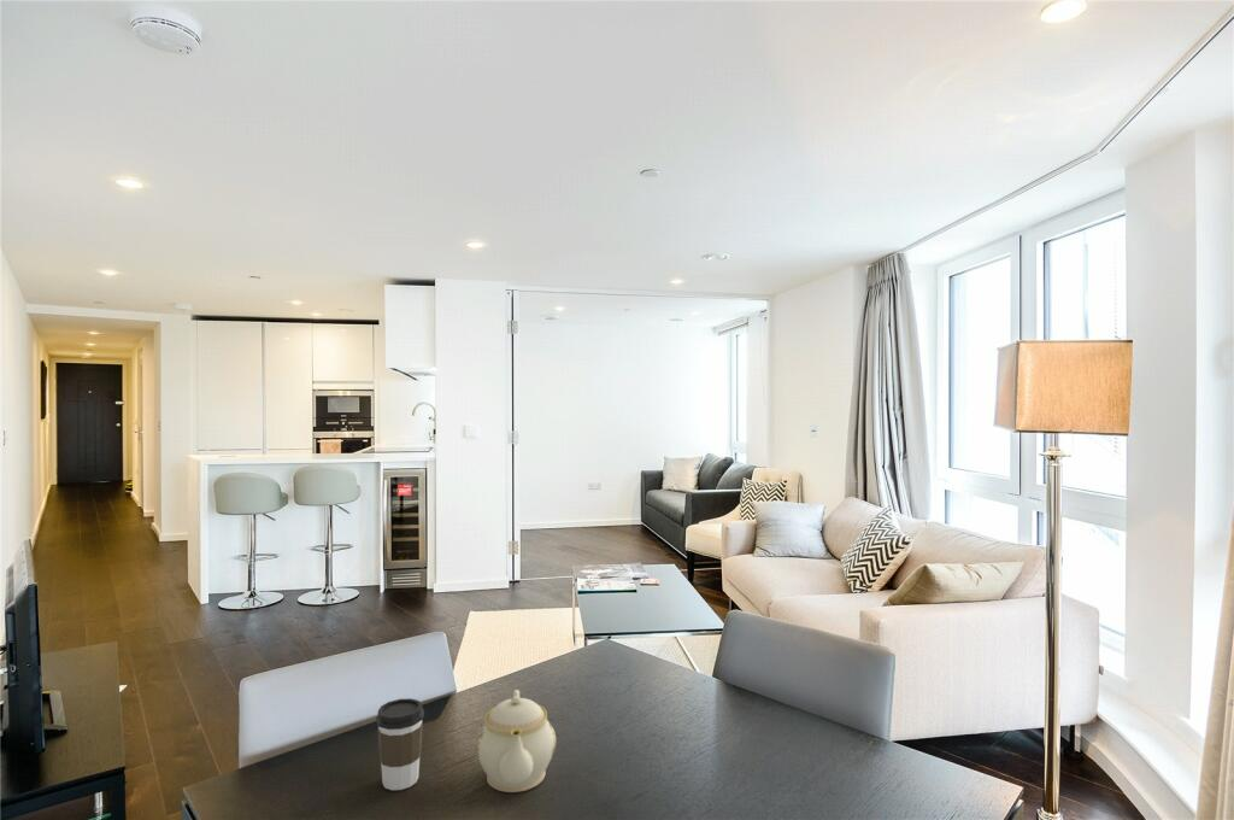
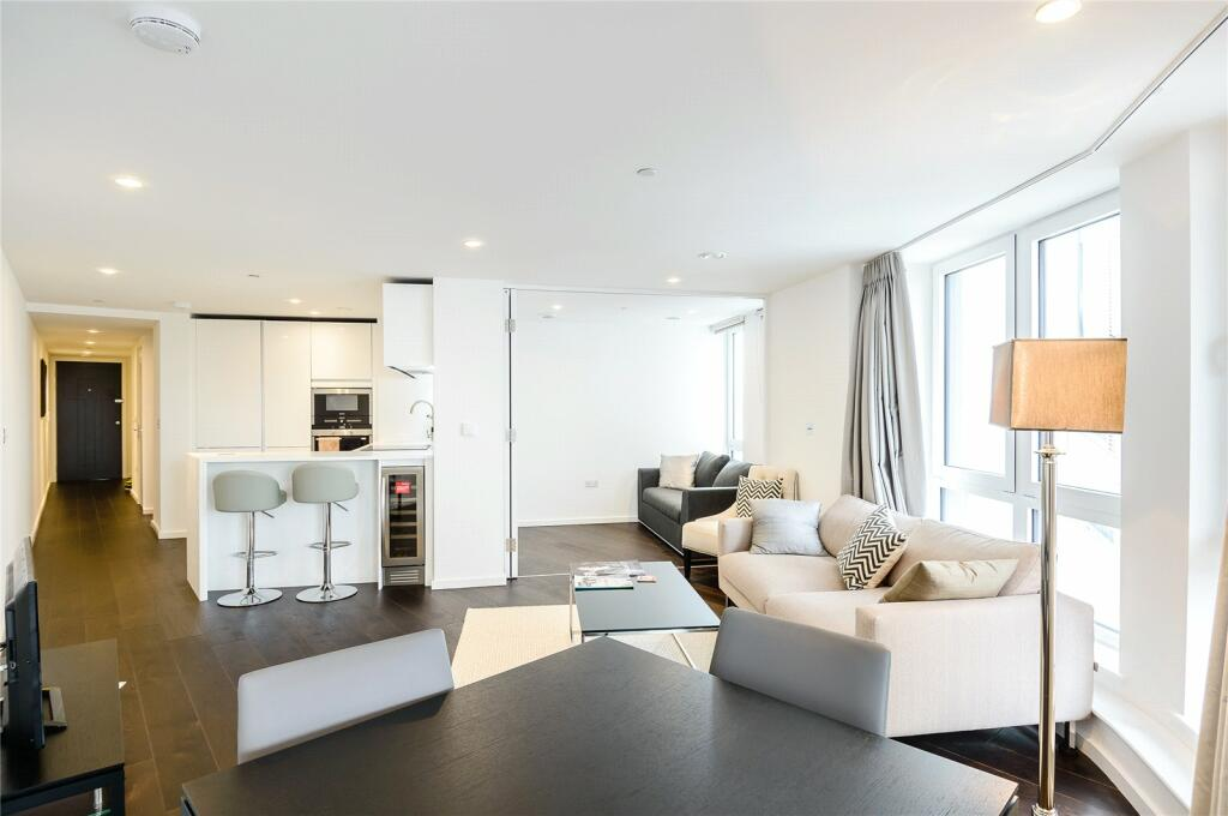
- teapot (516, 734)
- coffee cup (400, 744)
